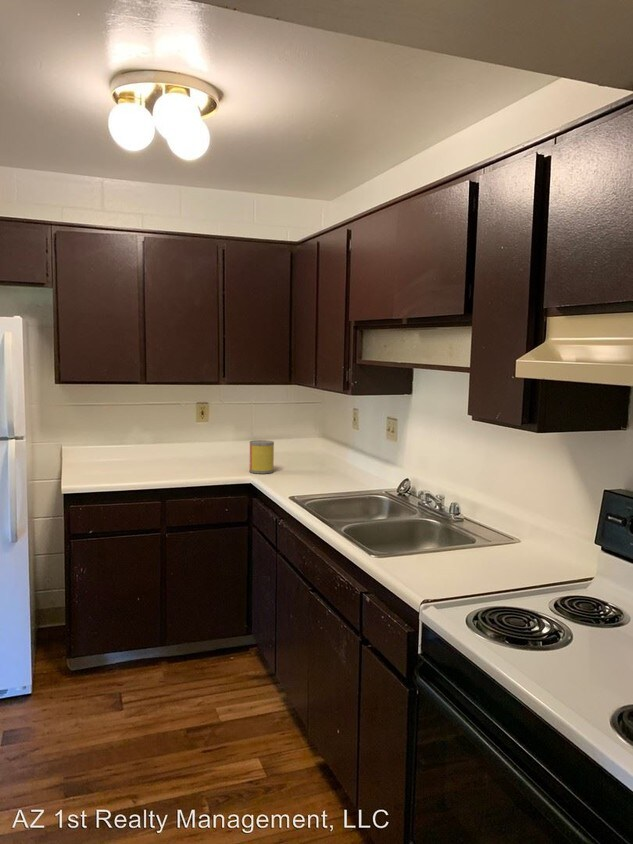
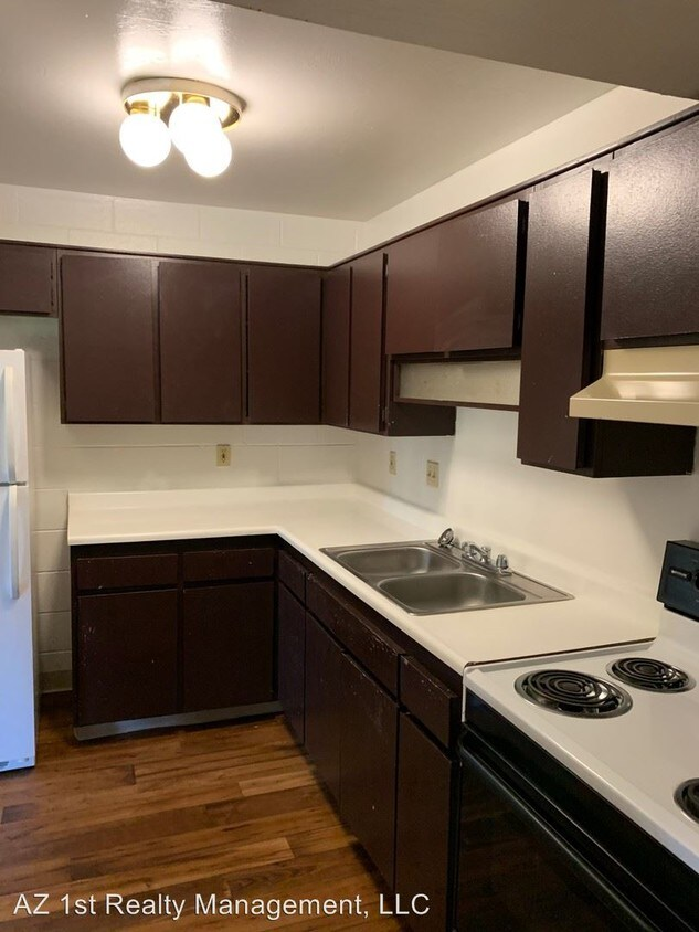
- canister (261, 456)
